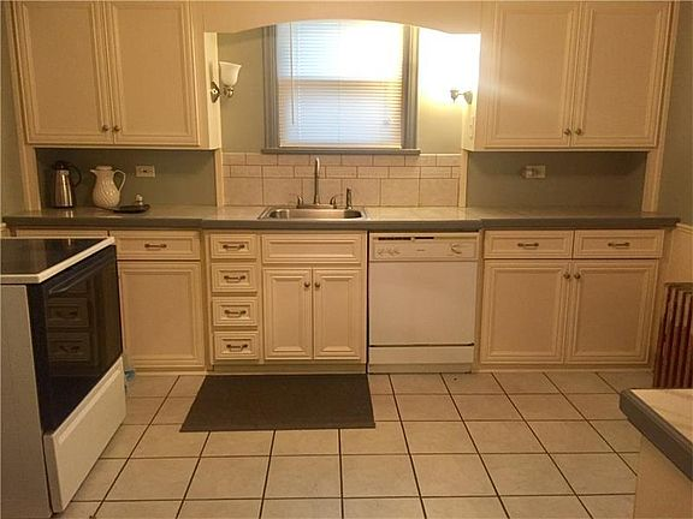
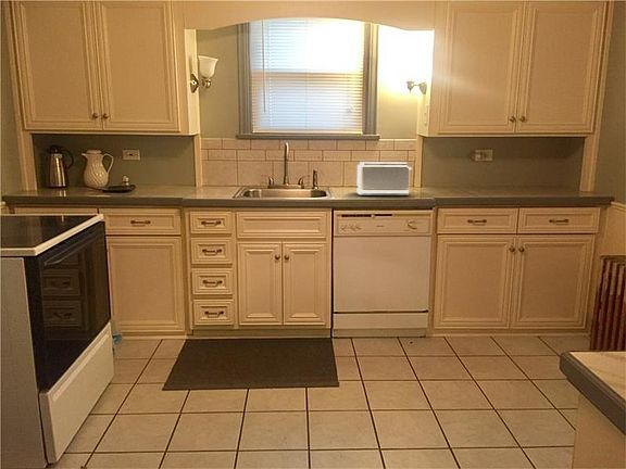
+ toaster (384, 178)
